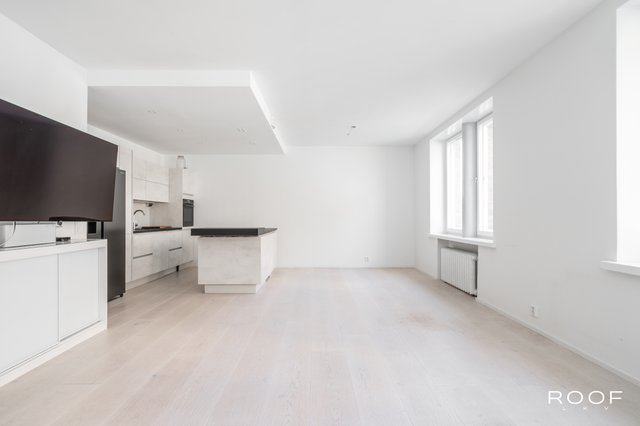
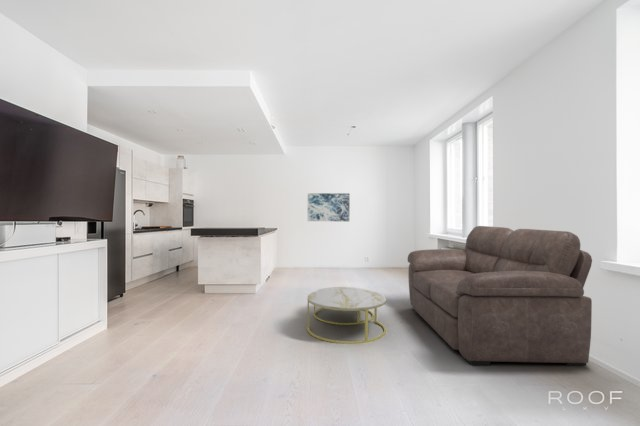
+ coffee table (345, 307)
+ sofa (478, 278)
+ wall art (328, 207)
